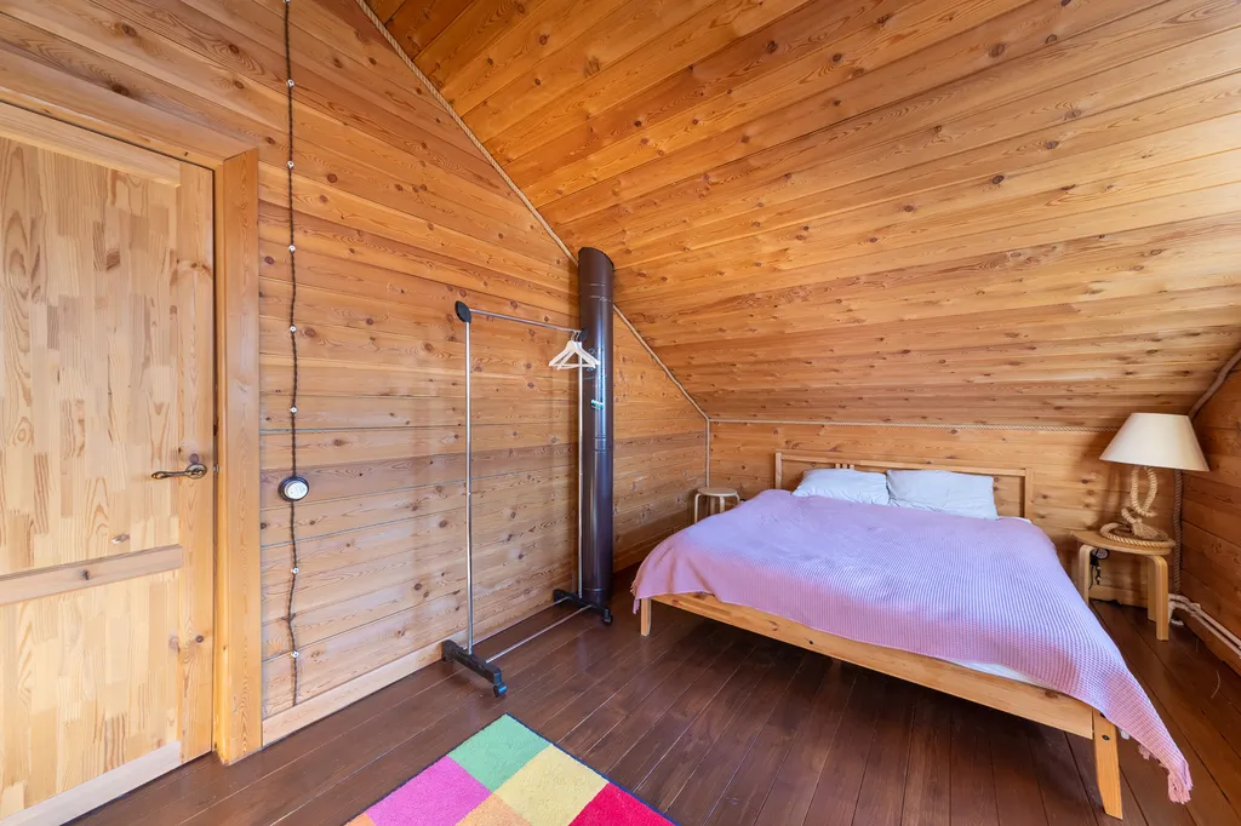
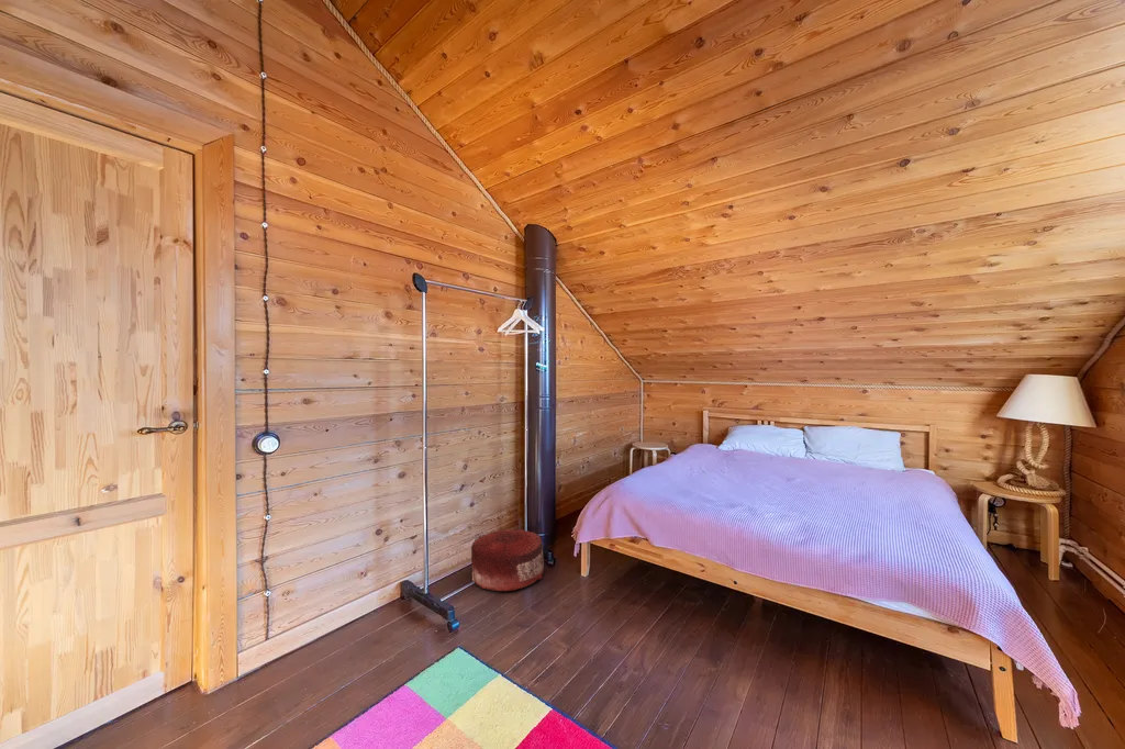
+ pouf (508, 556)
